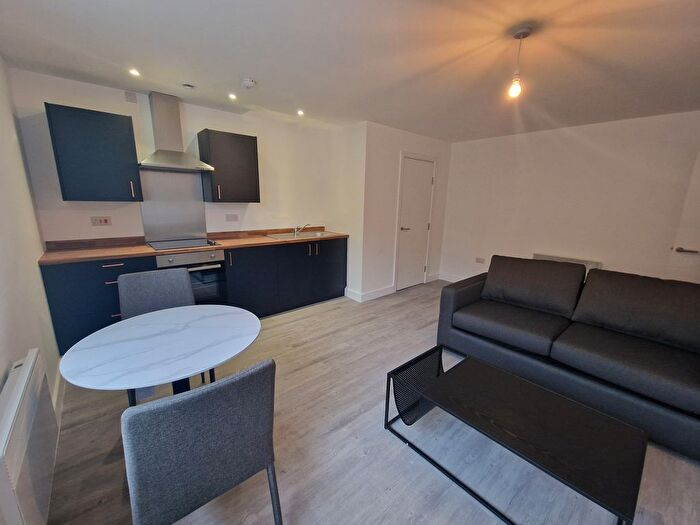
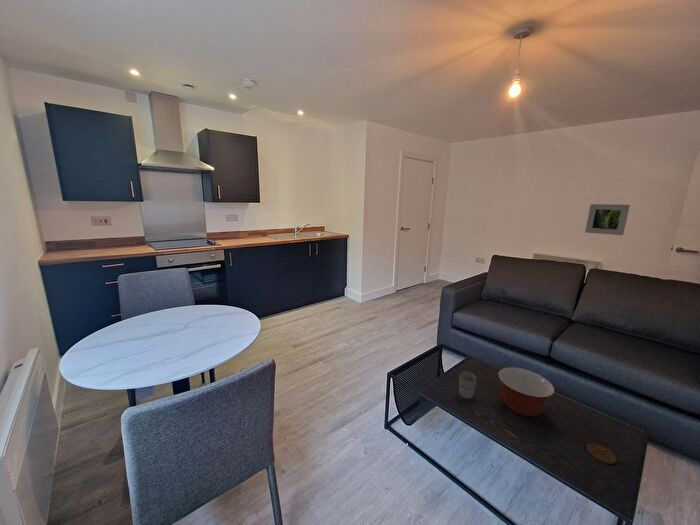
+ coaster (600, 453)
+ mixing bowl (522, 394)
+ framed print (606, 219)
+ cup (466, 385)
